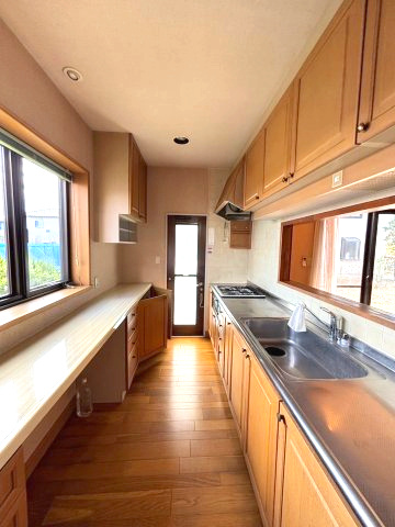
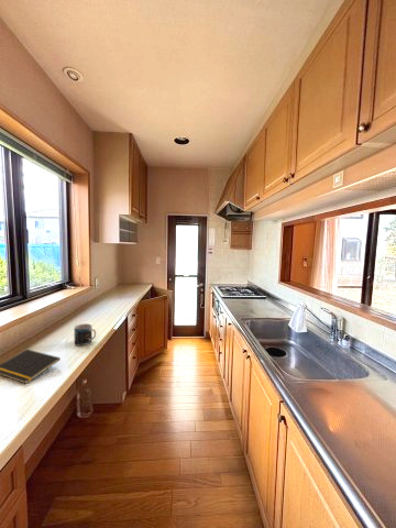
+ mug (86, 334)
+ notepad (26, 364)
